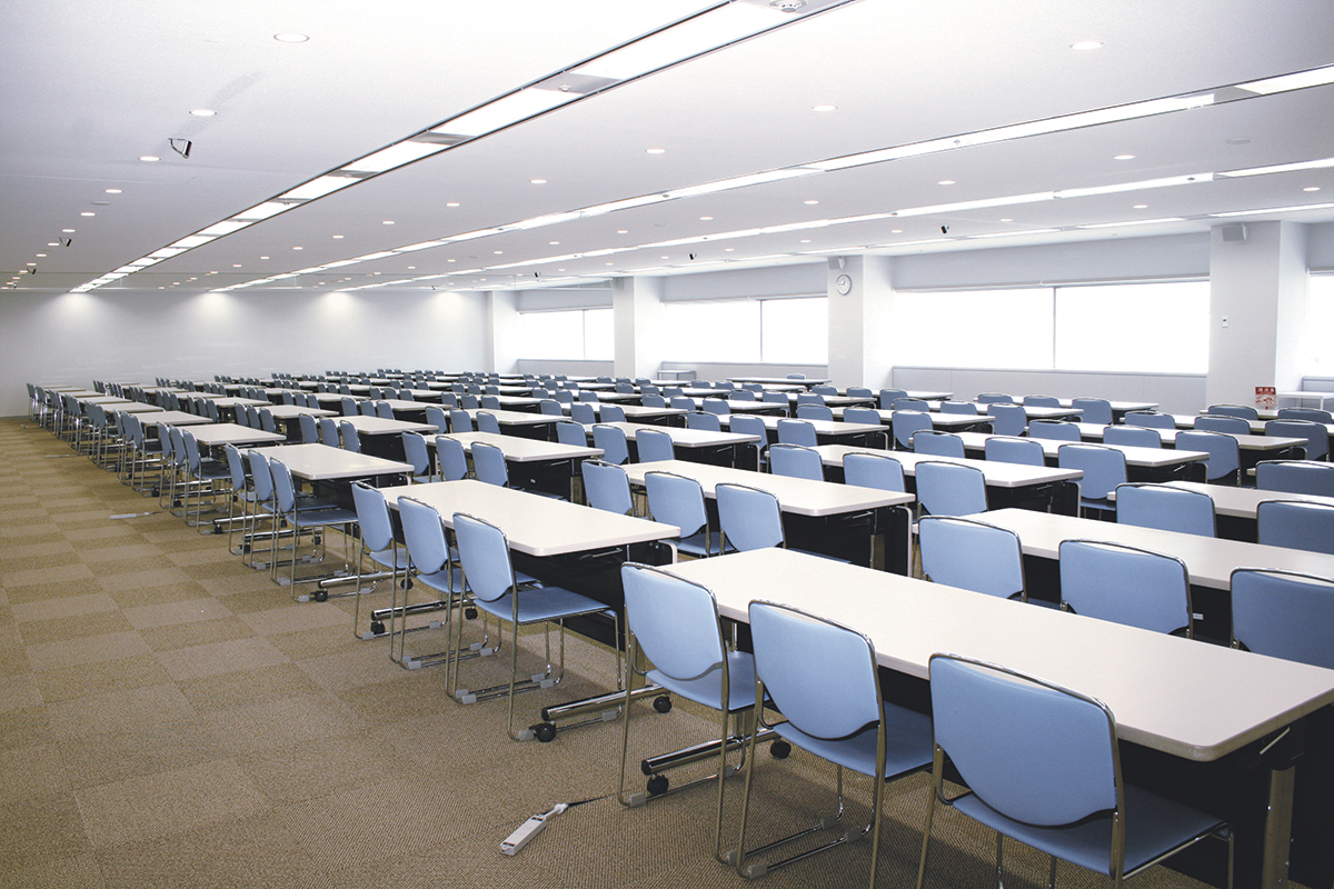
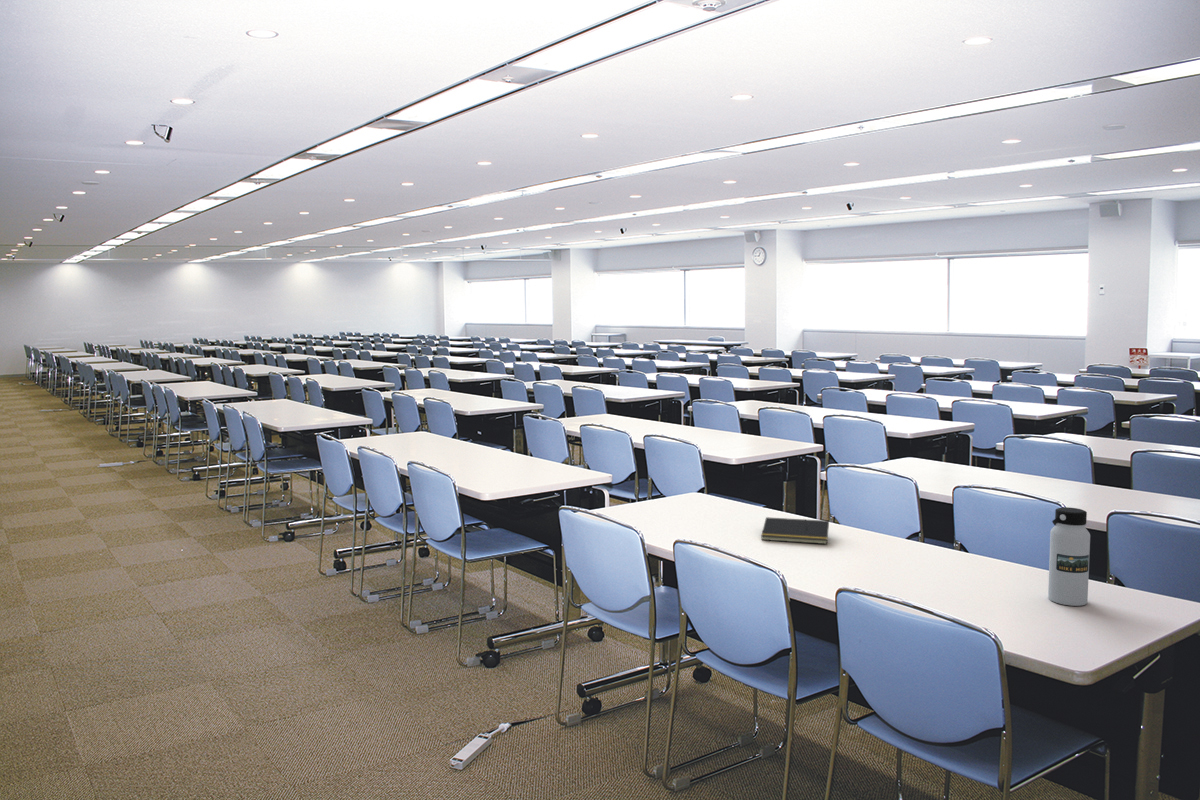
+ water bottle (1069, 555)
+ notepad (795, 530)
